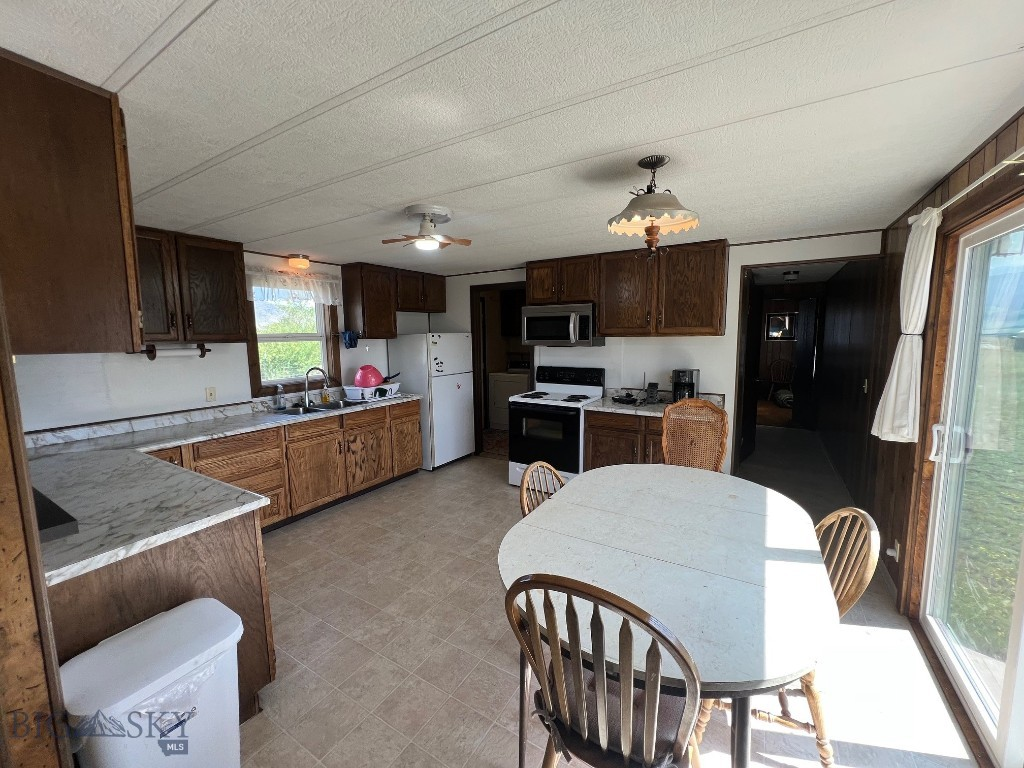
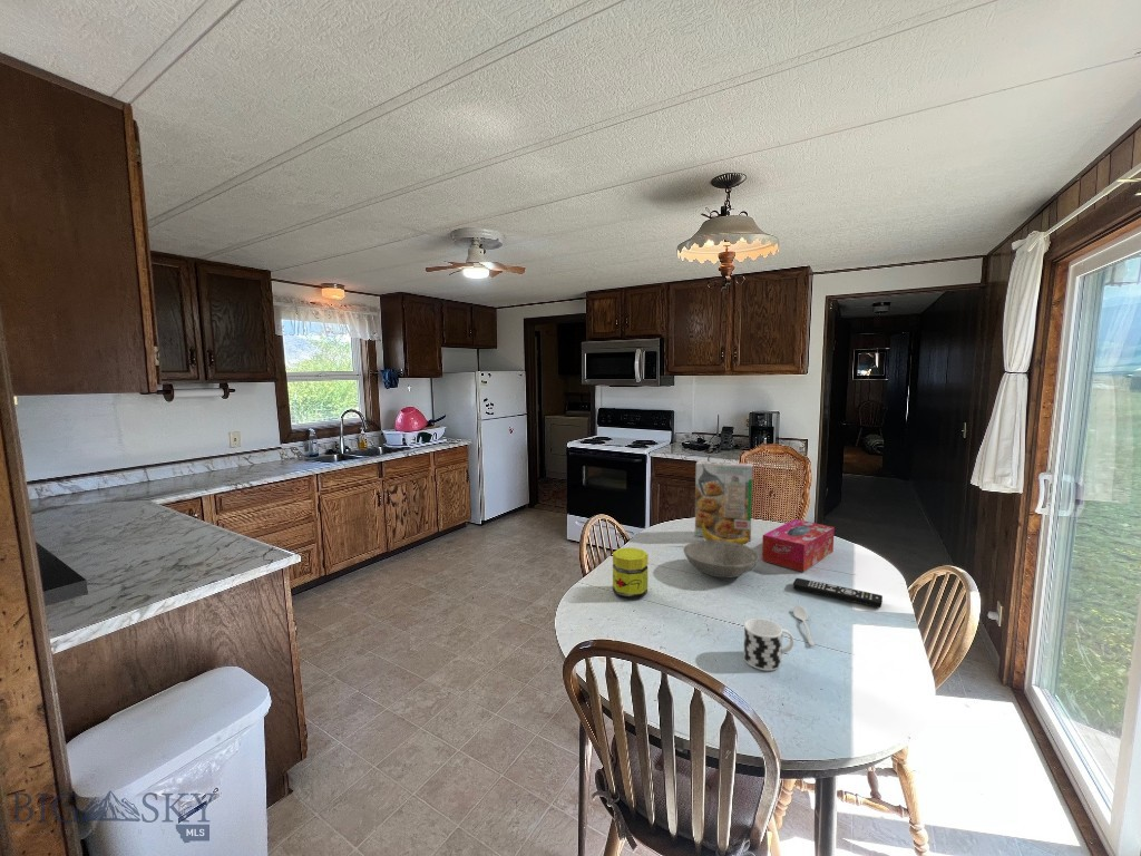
+ jar (630, 573)
+ spoon (804, 624)
+ cereal box (723, 499)
+ bowl (720, 562)
+ tissue box (798, 543)
+ cup (769, 643)
+ banana (722, 538)
+ remote control (836, 592)
